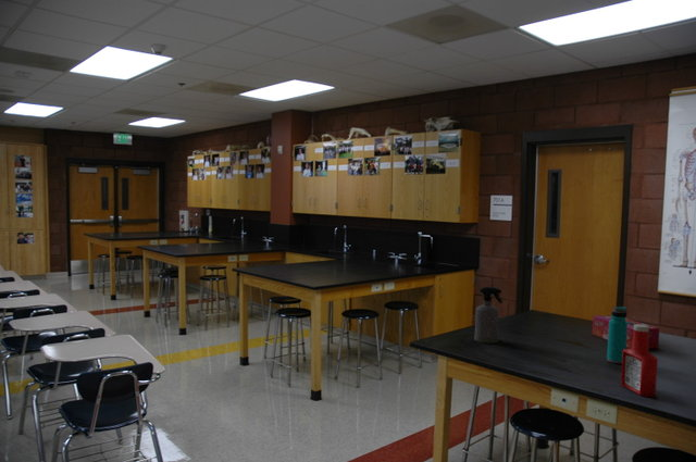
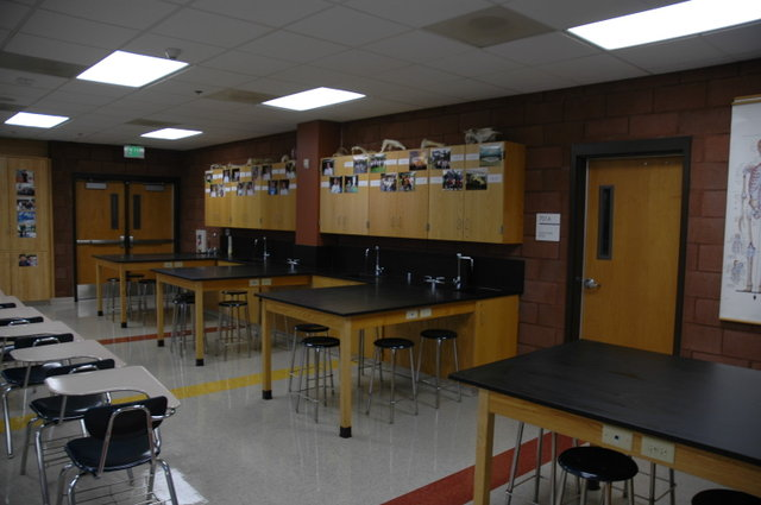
- spray bottle (488, 313)
- water bottle (617, 334)
- soap bottle (639, 358)
- tissue box (626, 332)
